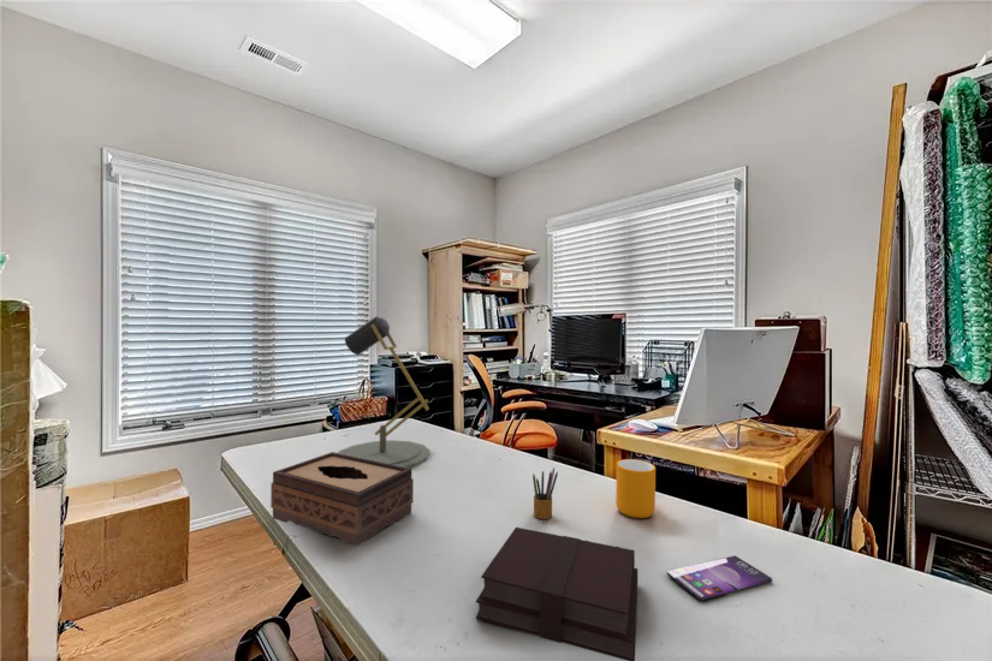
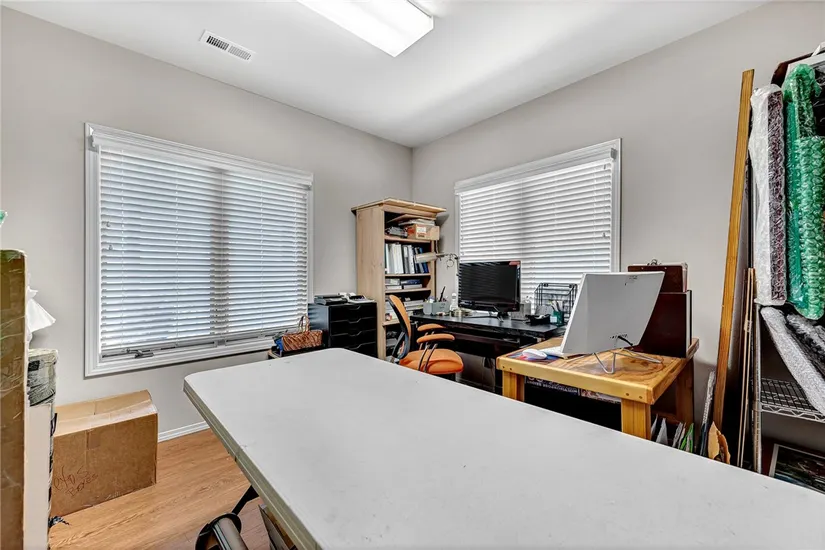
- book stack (562, 579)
- desk lamp (404, 374)
- tissue box (343, 493)
- smartphone (718, 576)
- mug (635, 486)
- pencil box (542, 493)
